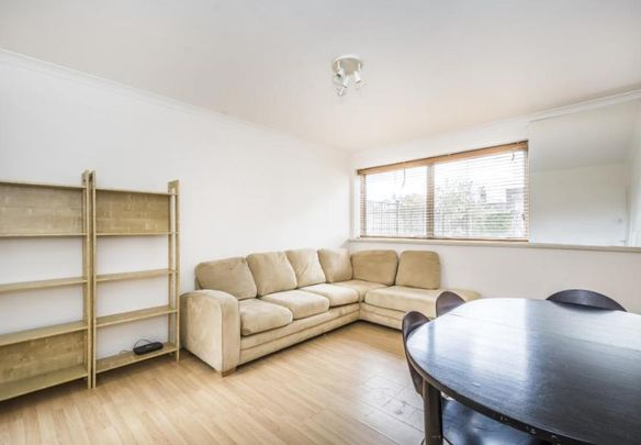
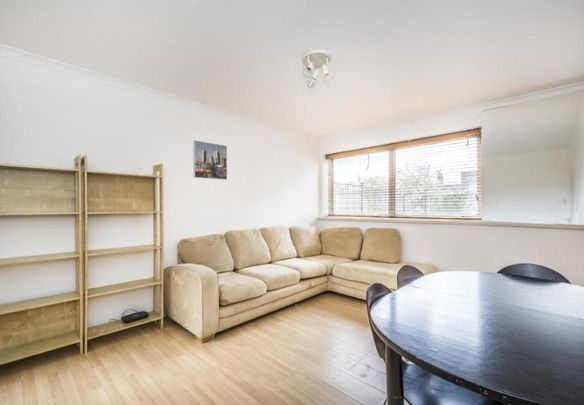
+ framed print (211, 161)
